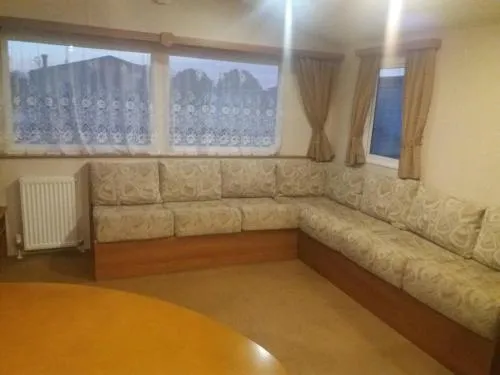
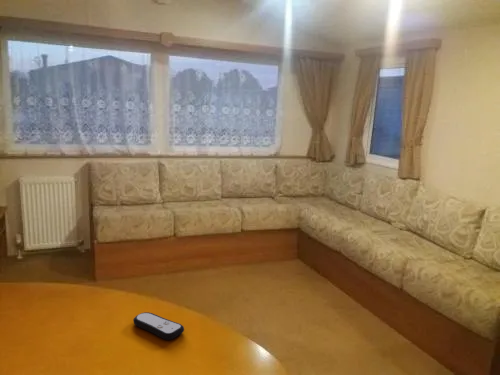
+ remote control (157, 324)
